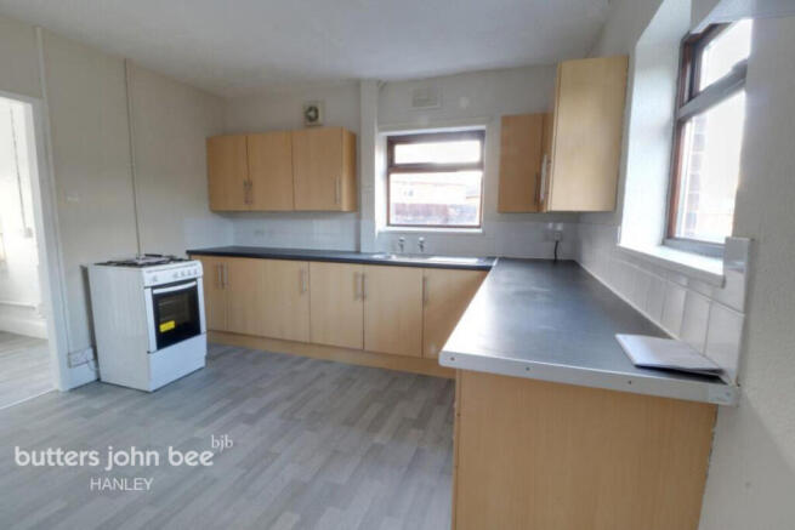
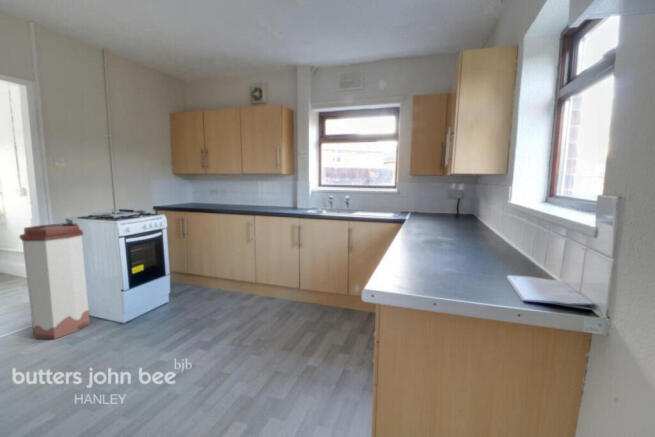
+ trash can (58, 278)
